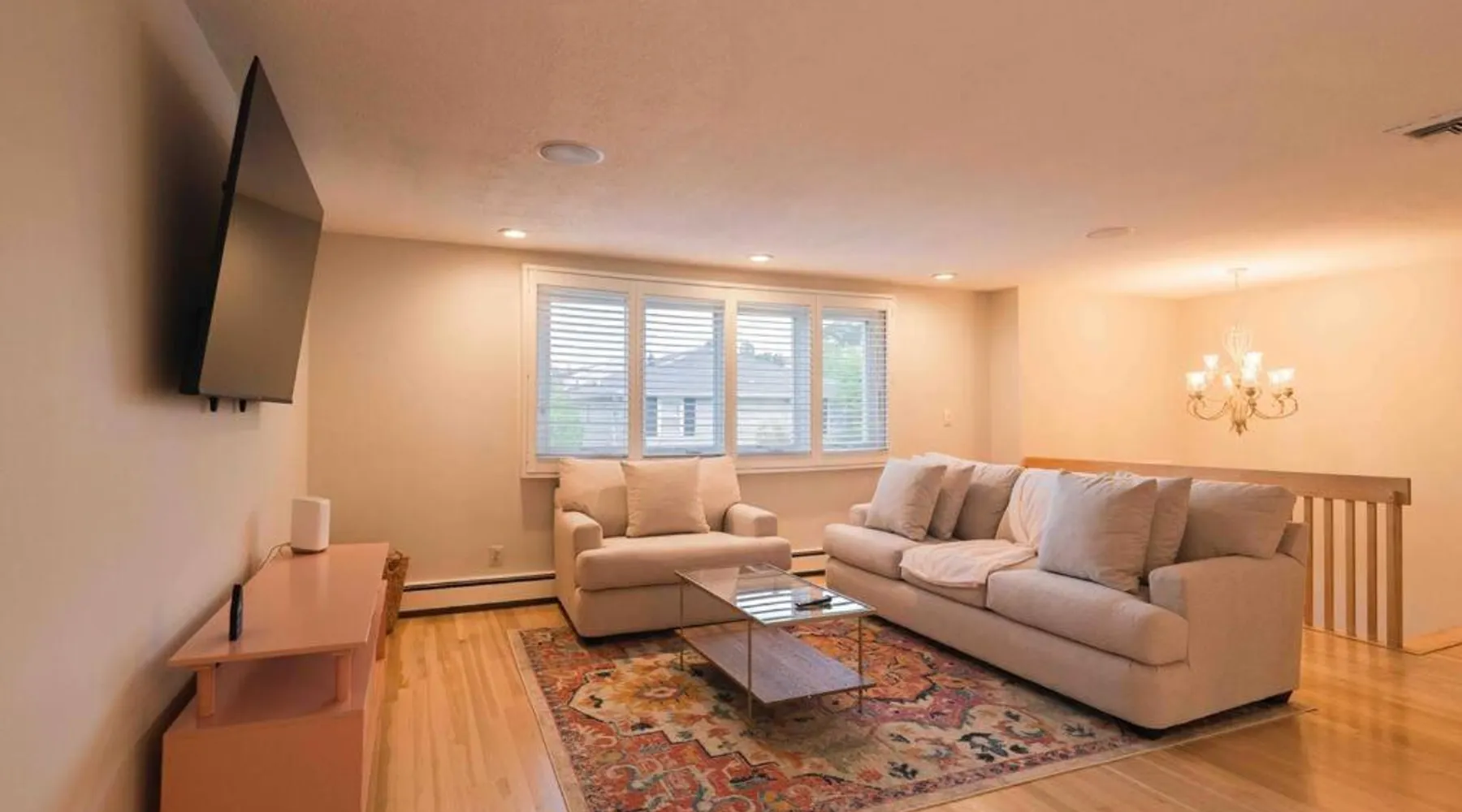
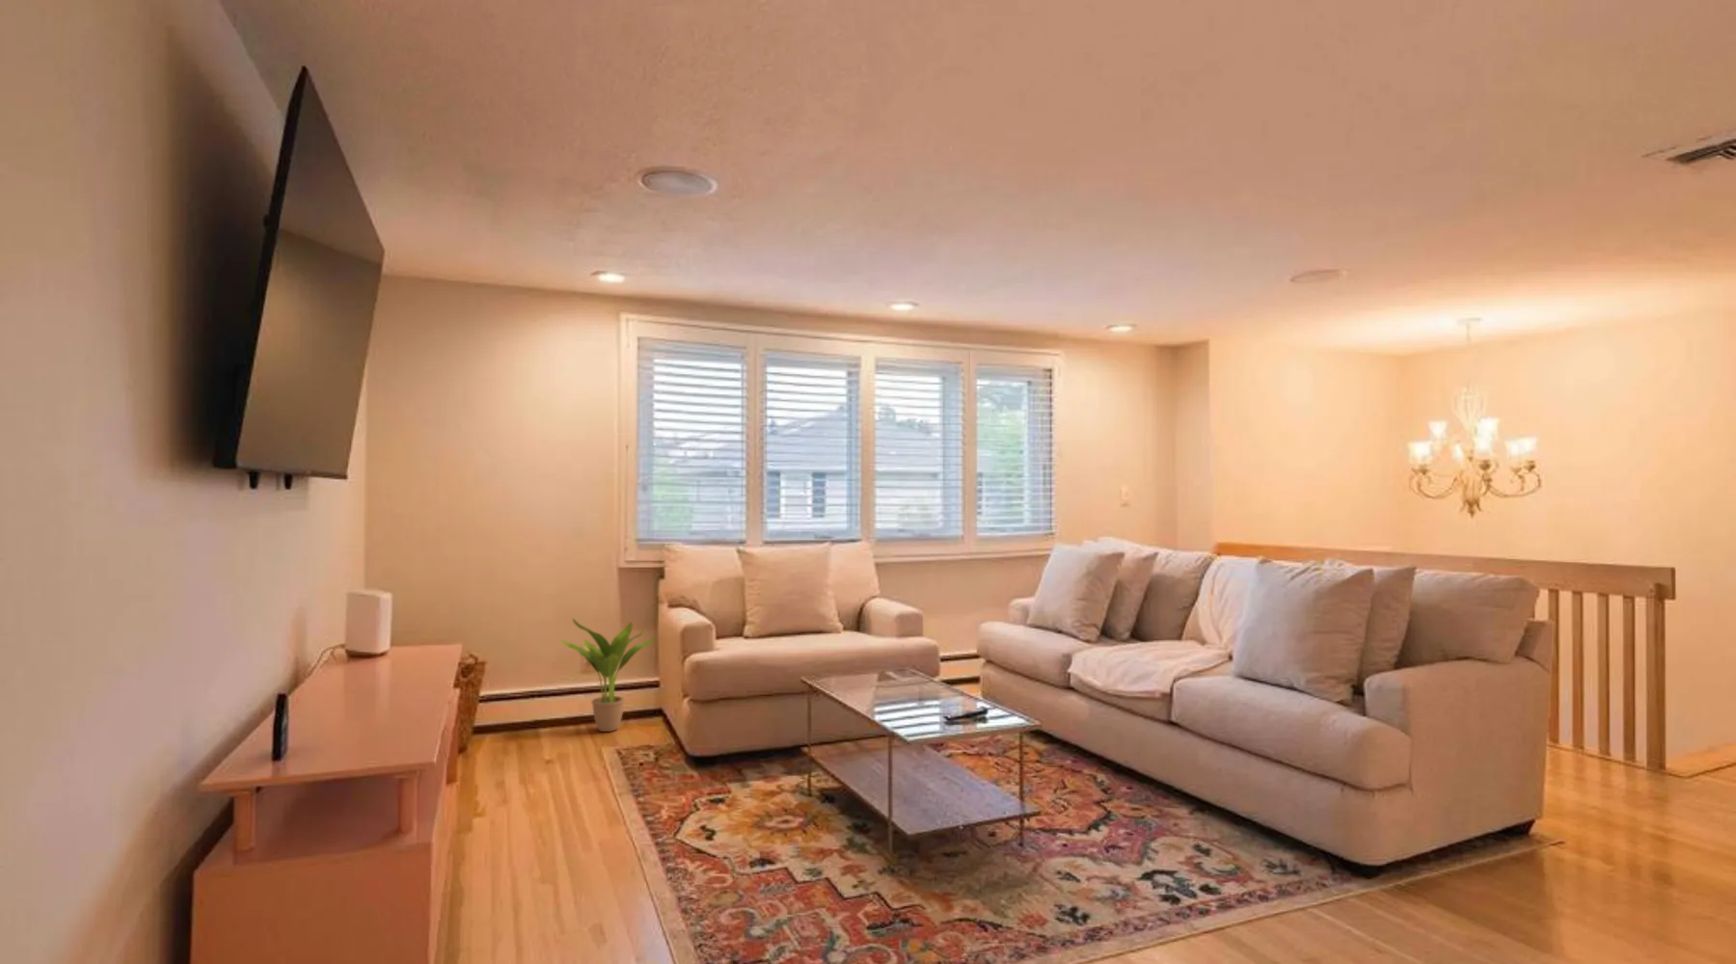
+ potted plant (613, 672)
